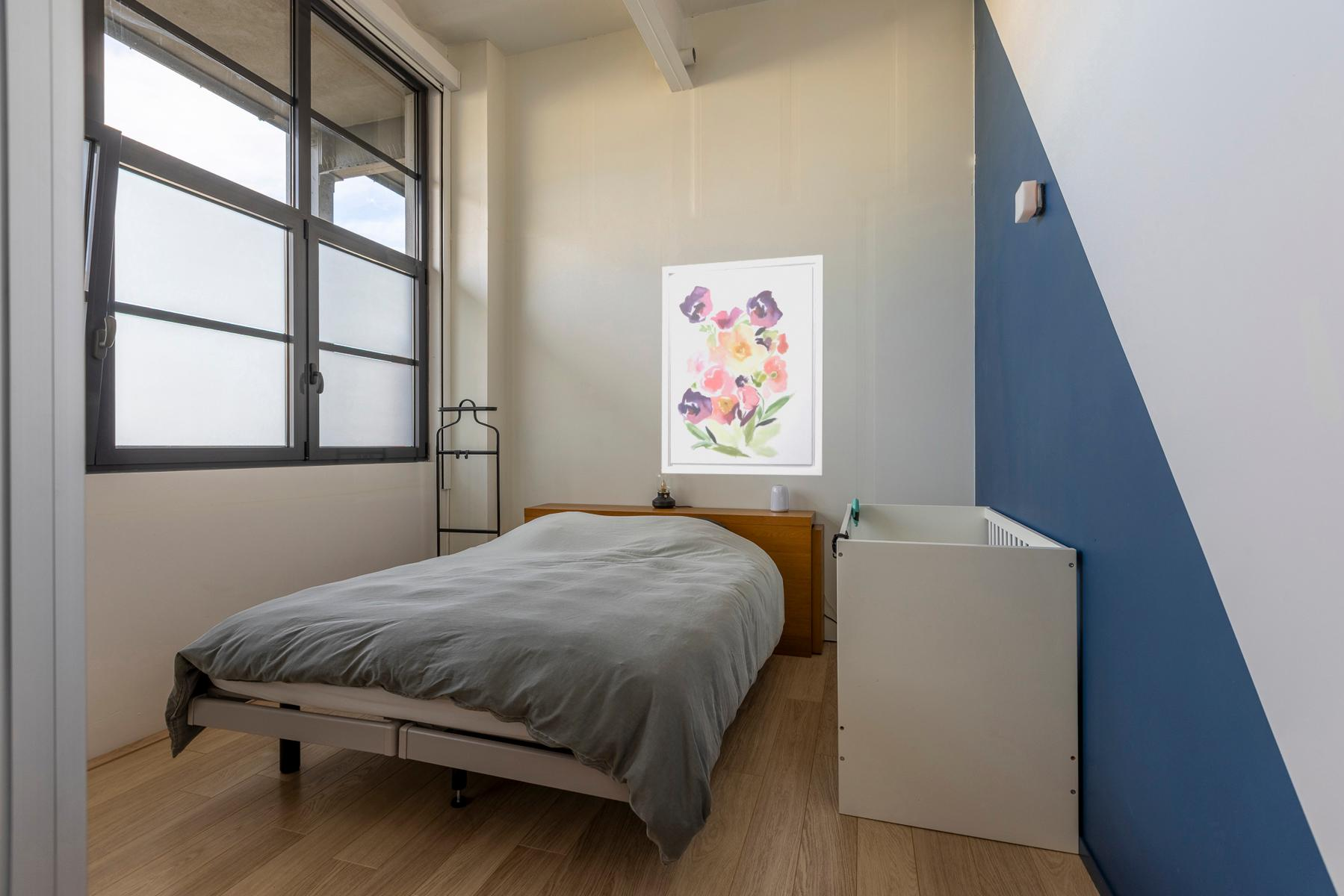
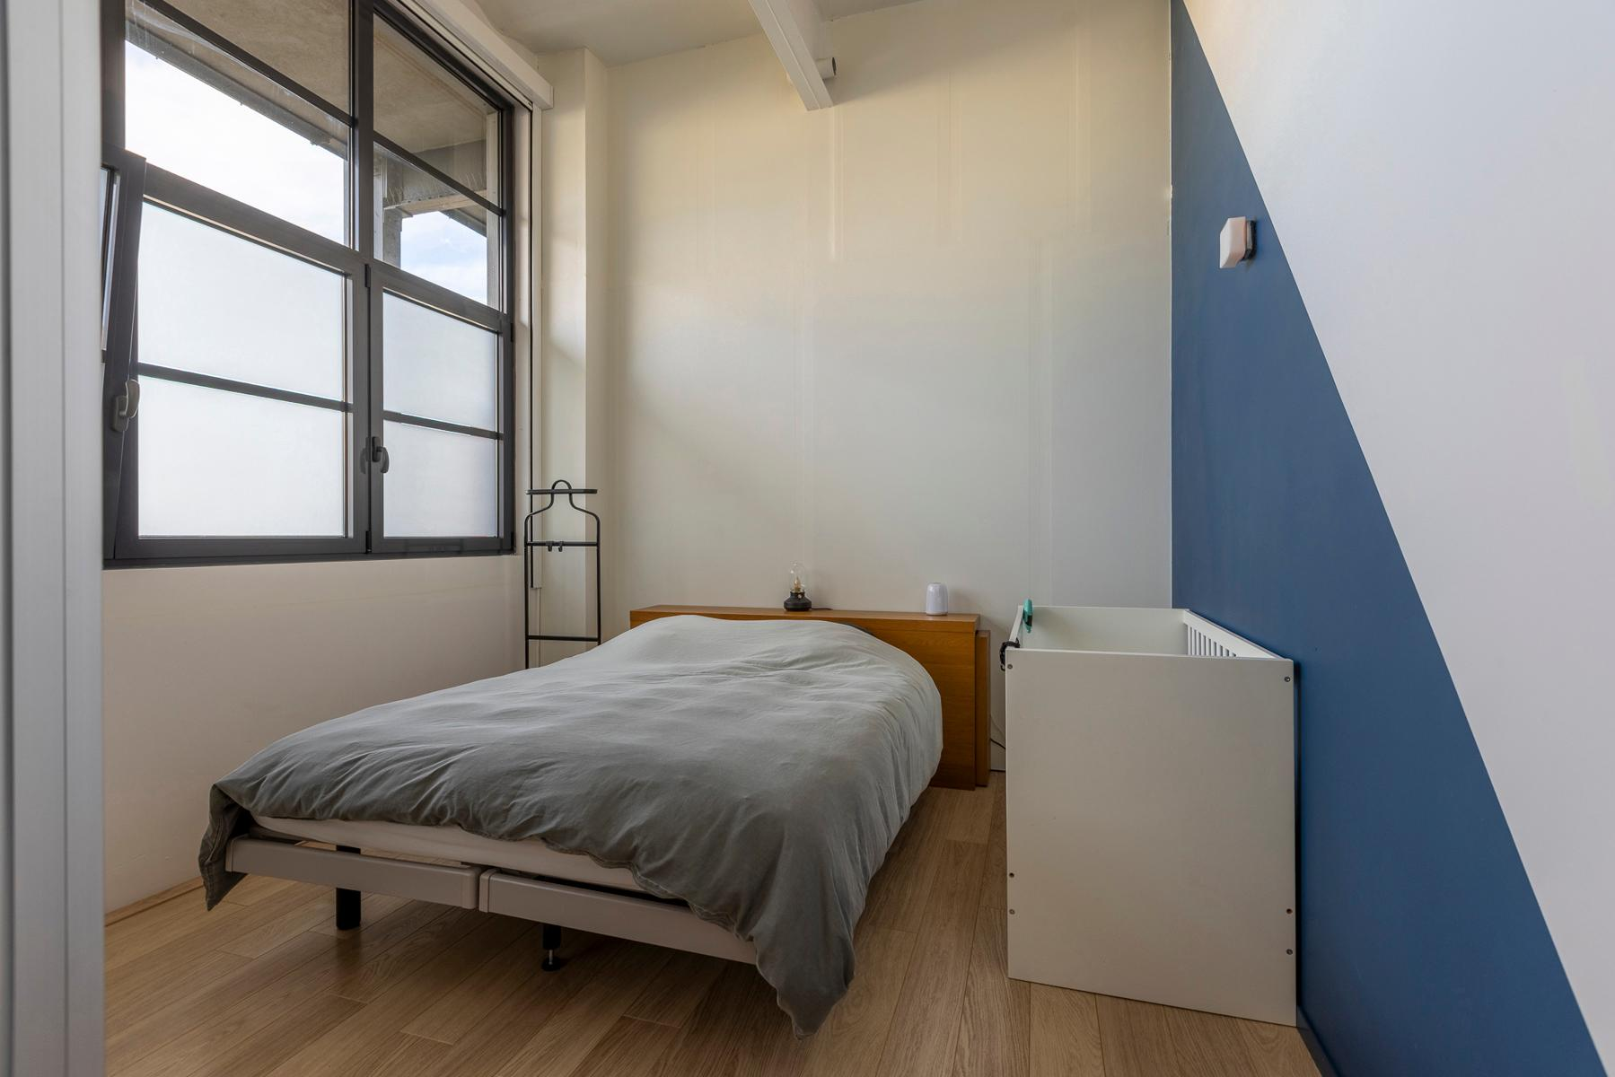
- wall art (740, 368)
